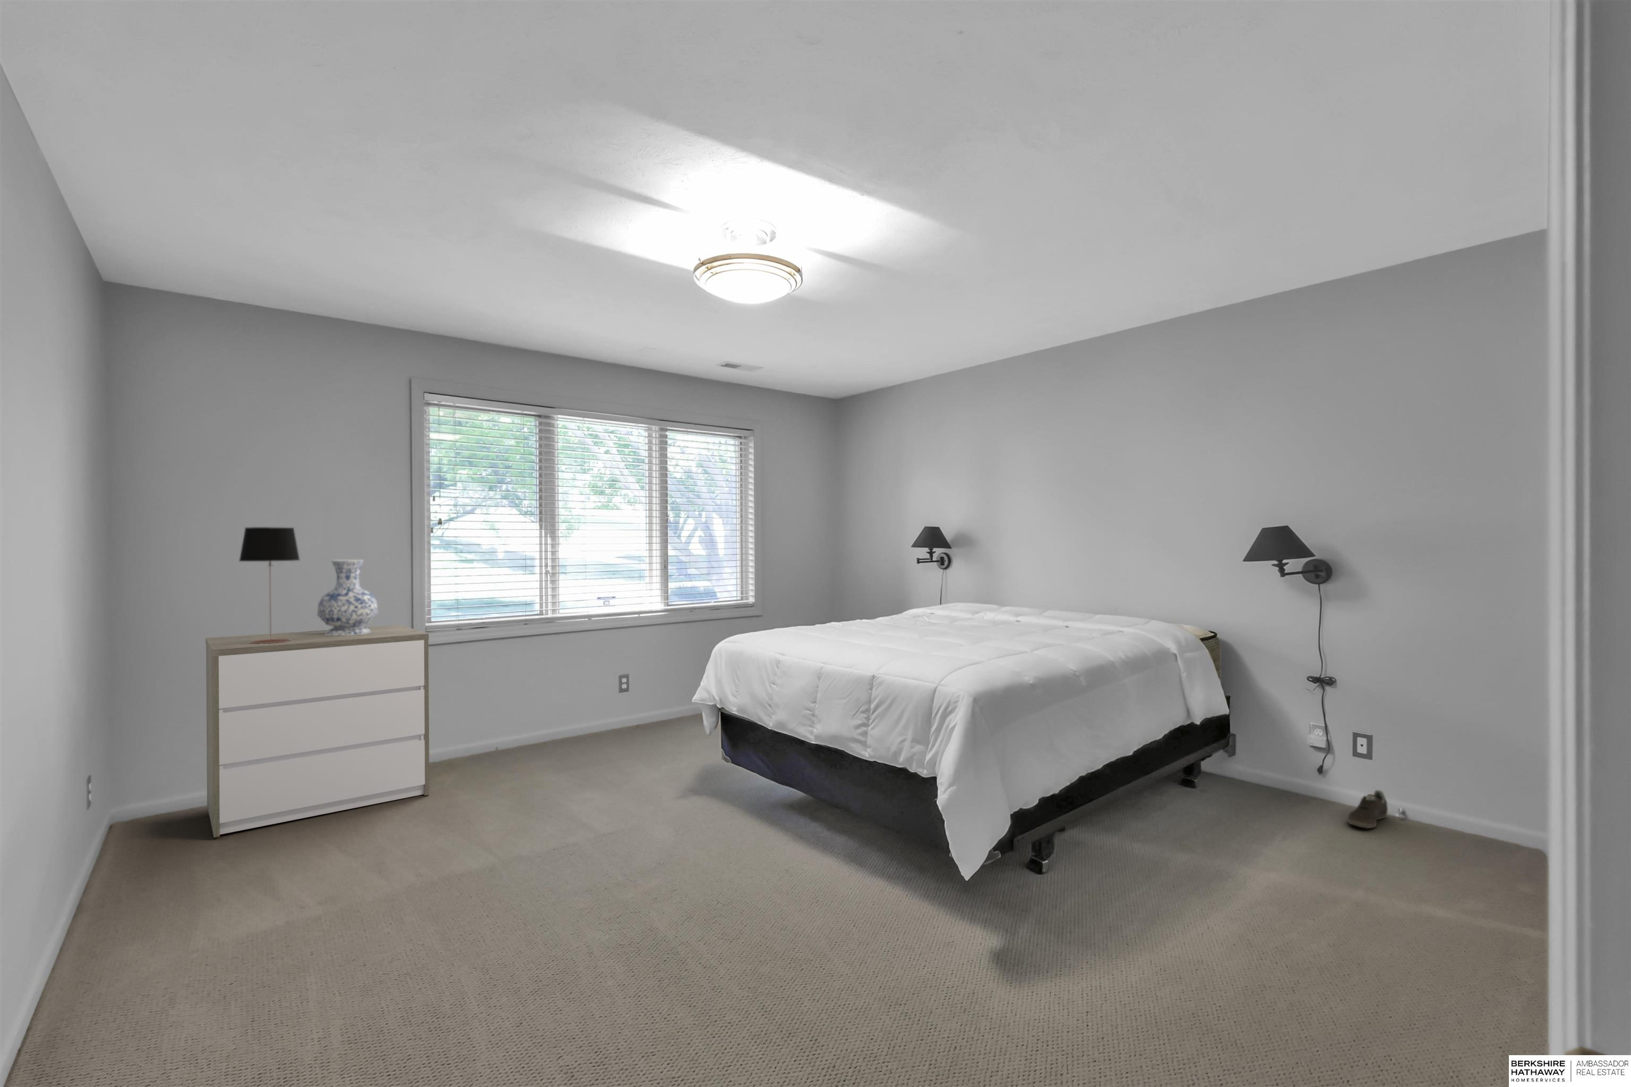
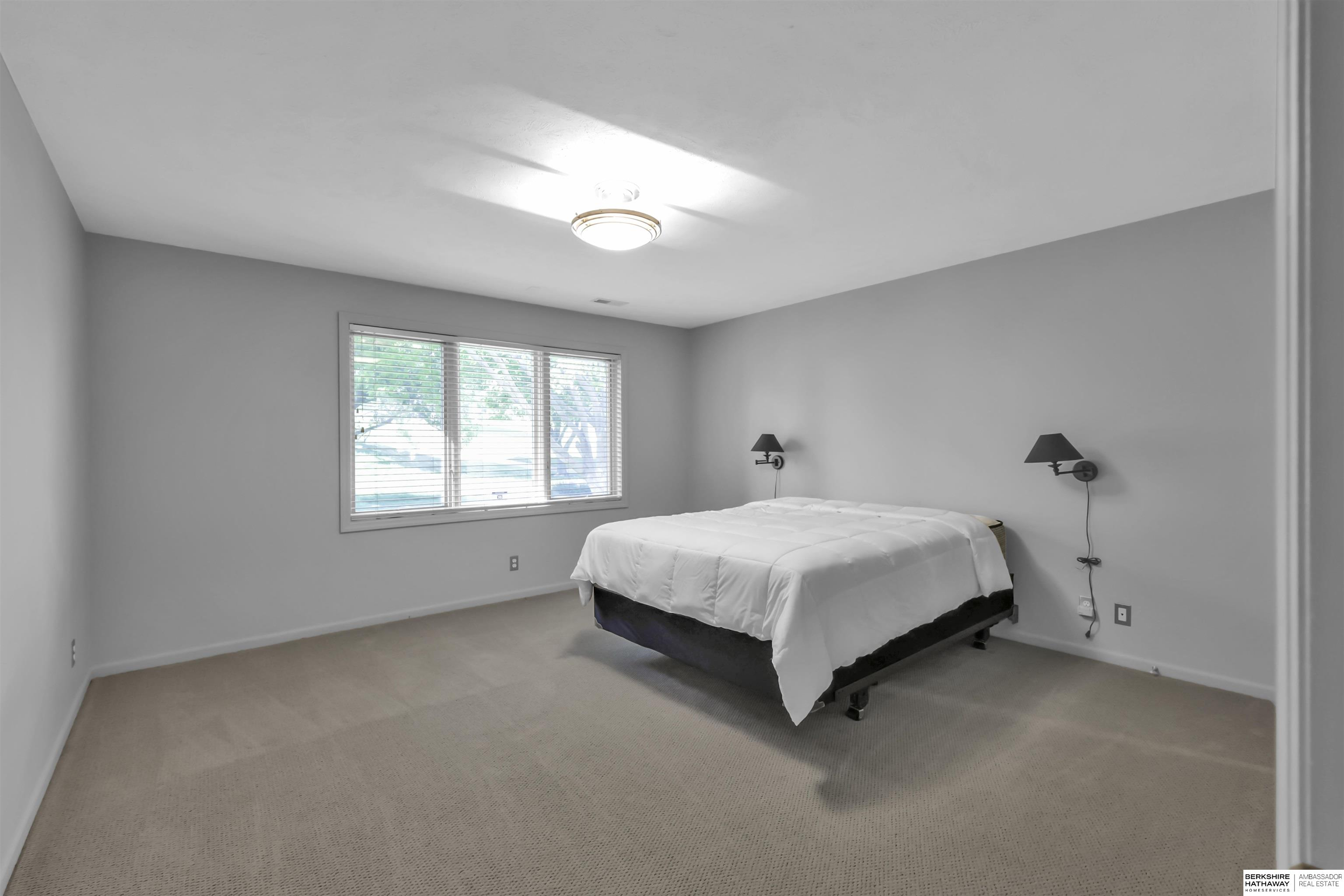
- vase (348, 596)
- sneaker (1366, 808)
- dresser (319, 718)
- table lamp (269, 584)
